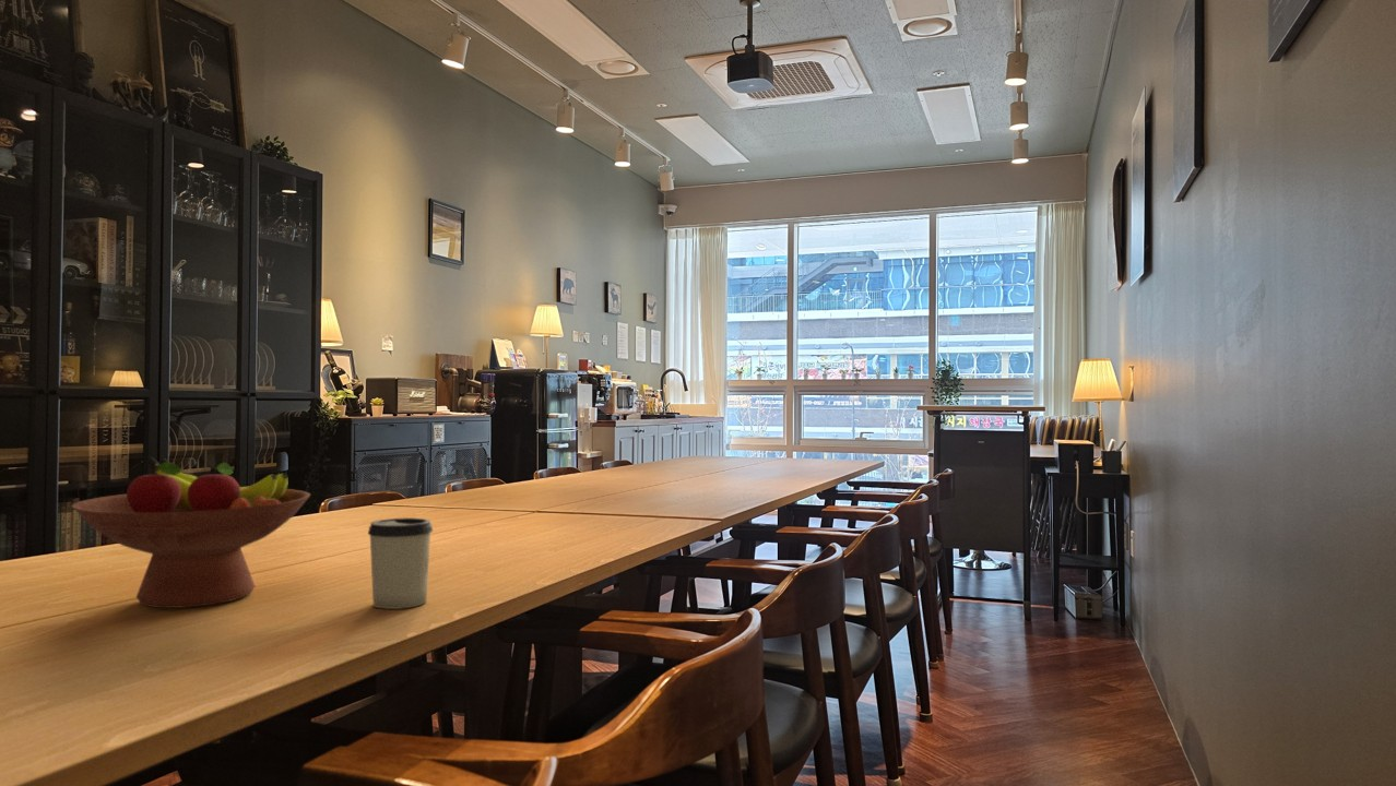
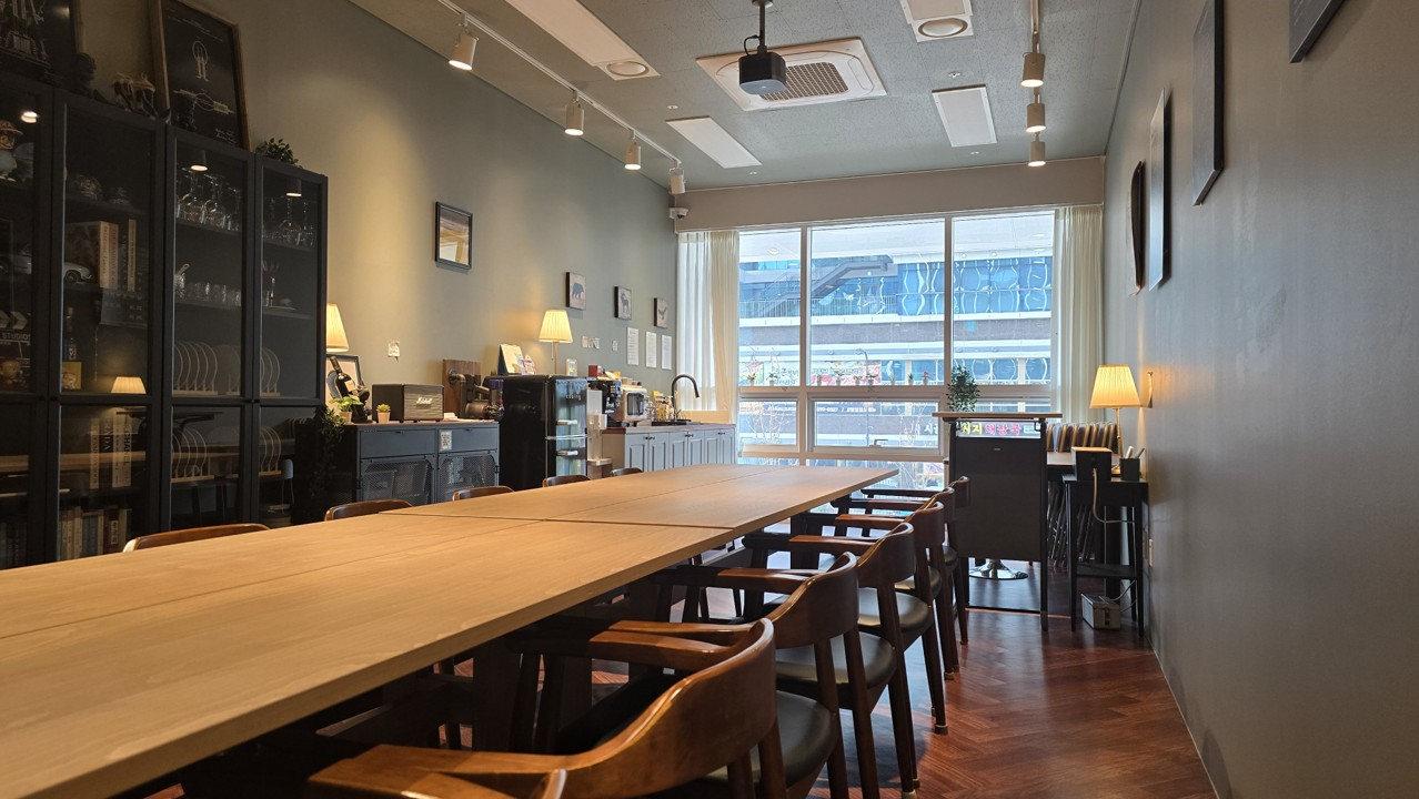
- fruit bowl (197, 528)
- cup (400, 562)
